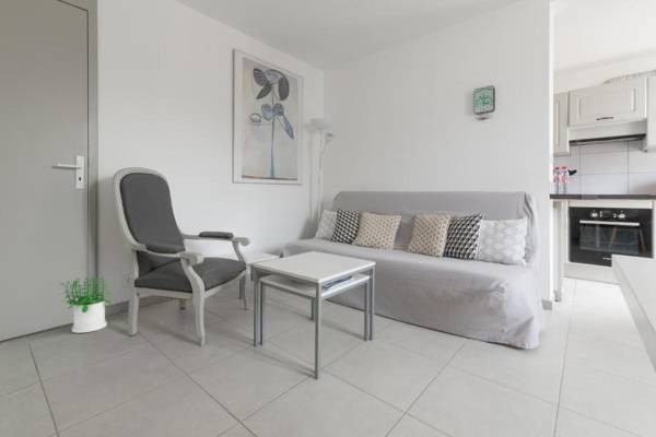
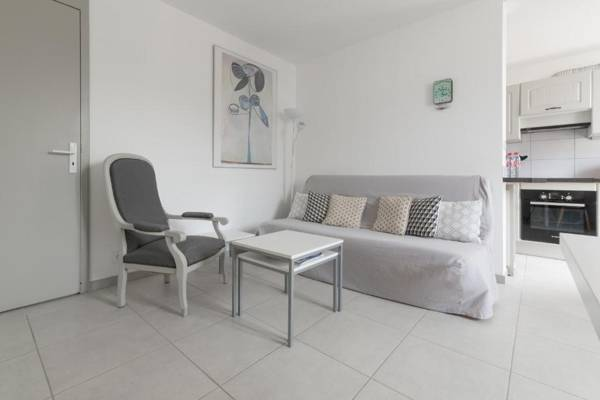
- potted plant (85, 303)
